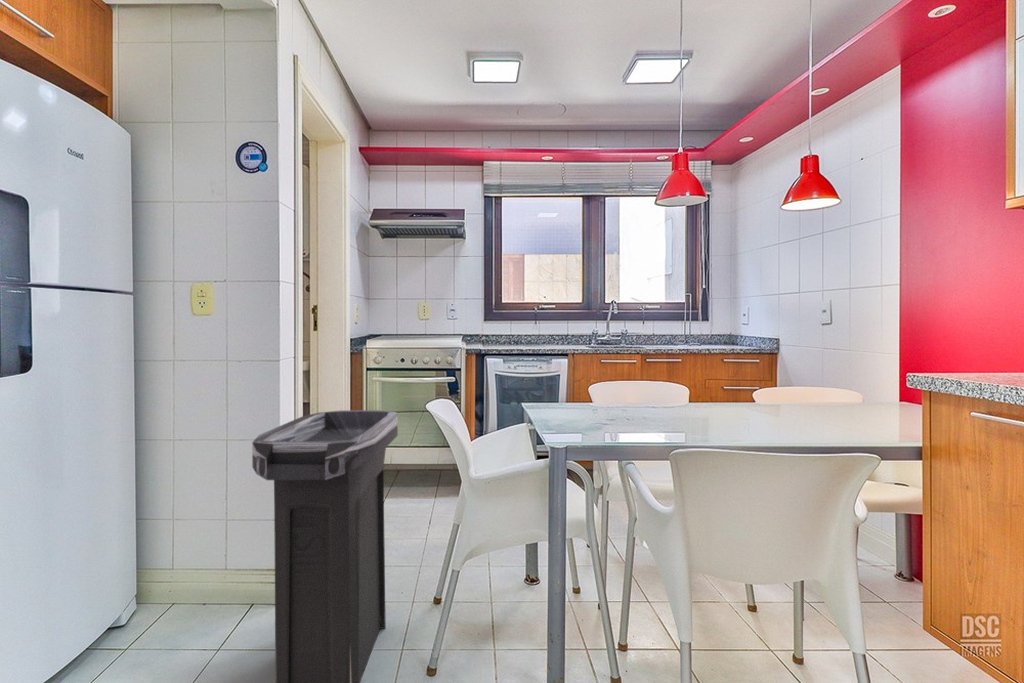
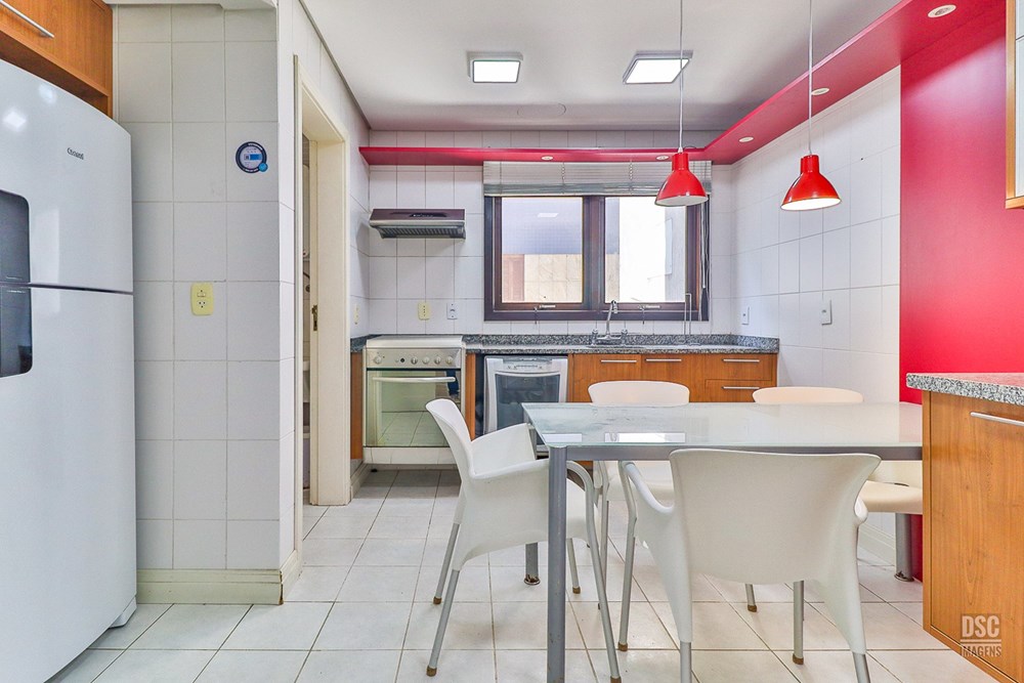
- trash can (336, 543)
